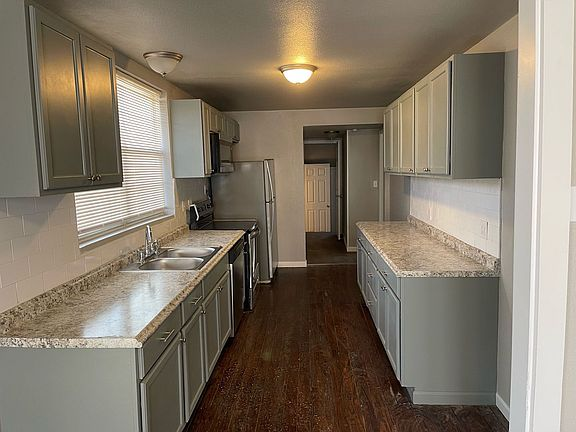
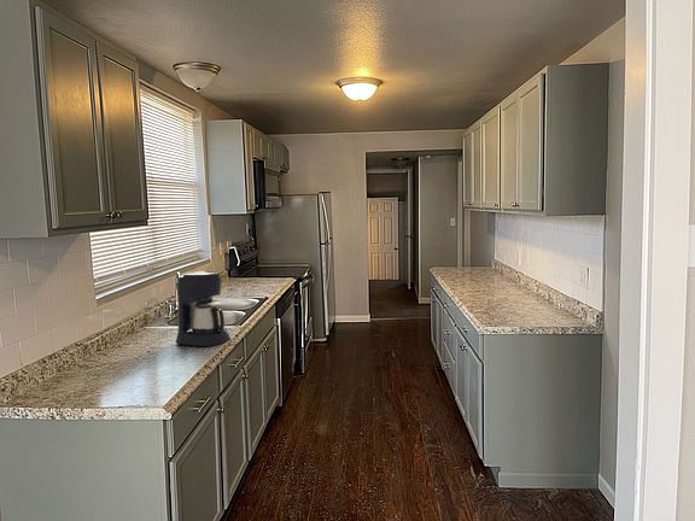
+ coffee maker (203, 306)
